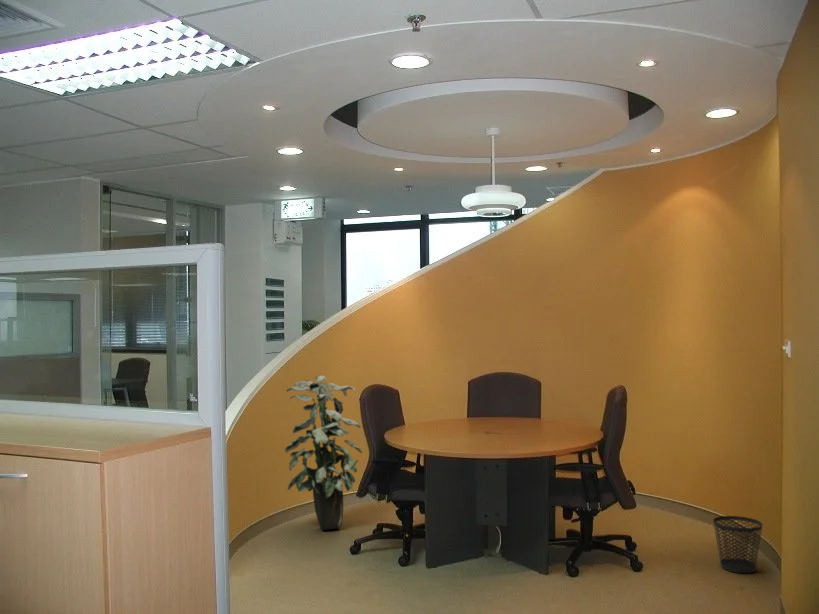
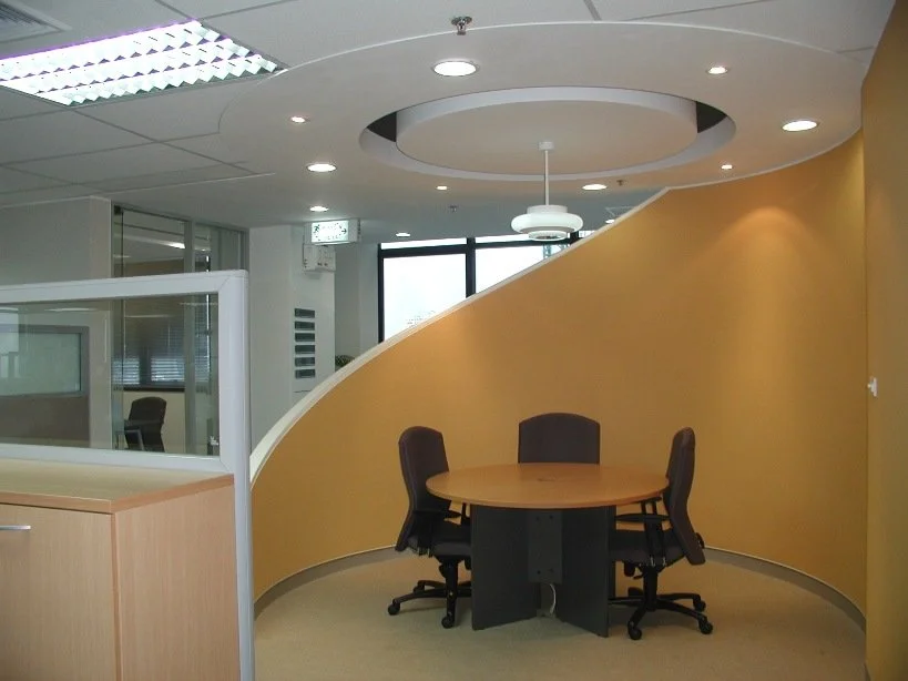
- indoor plant (322, 451)
- wastebasket (737, 545)
